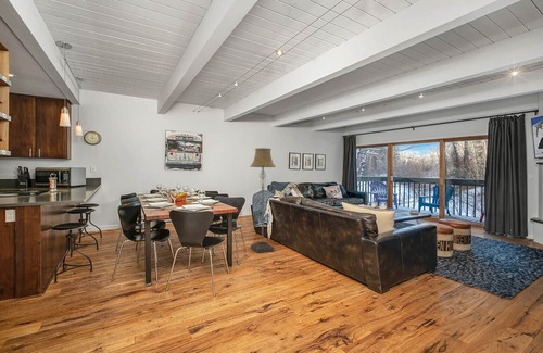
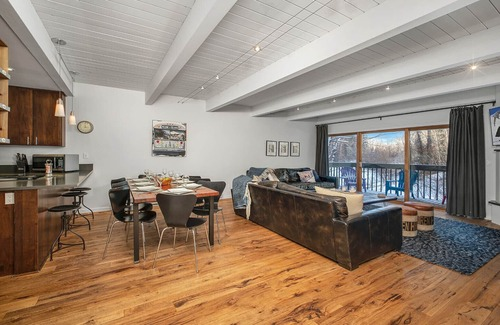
- floor lamp (262, 199)
